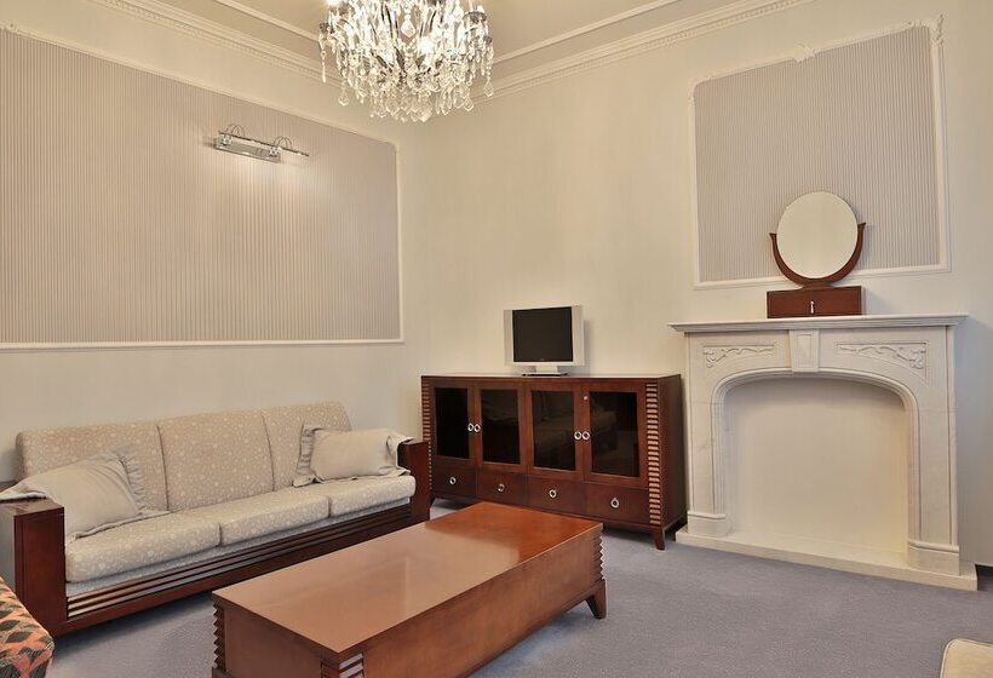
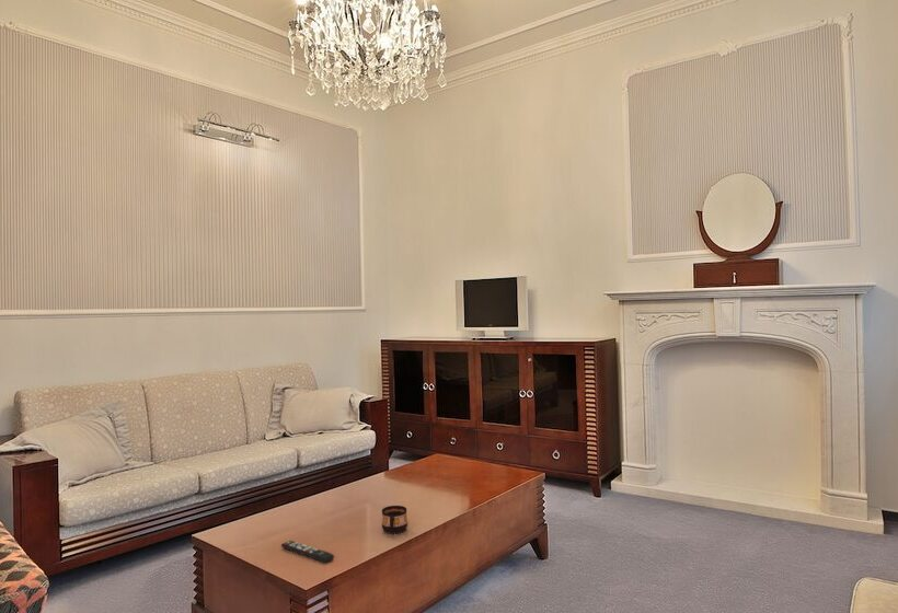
+ cup (393, 520)
+ remote control (307, 551)
